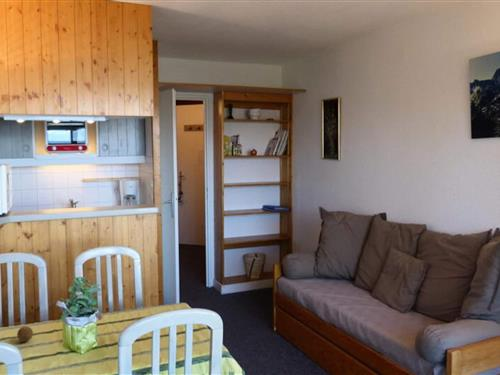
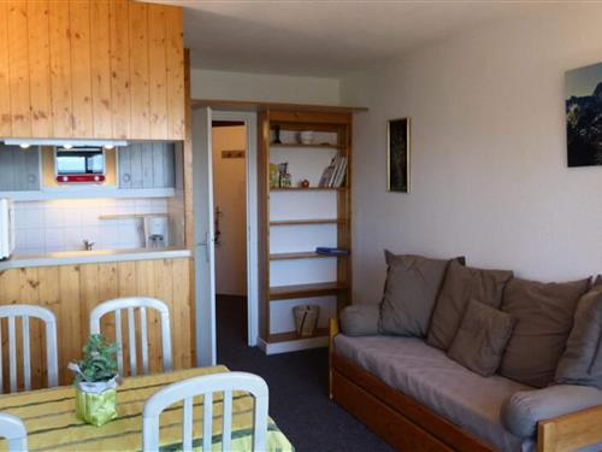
- fruit (25, 334)
